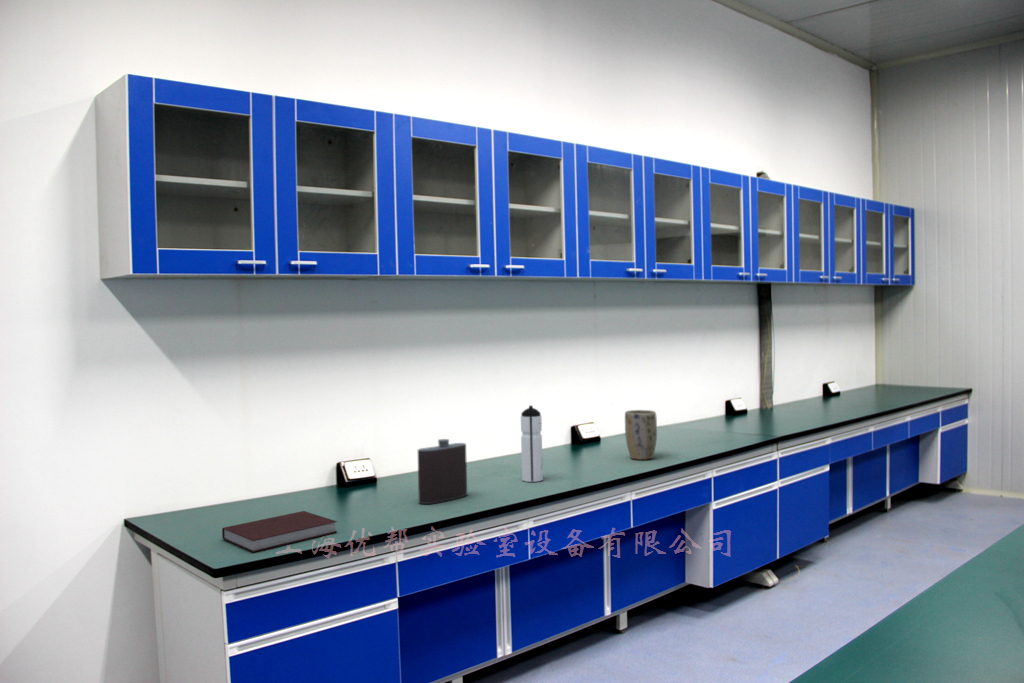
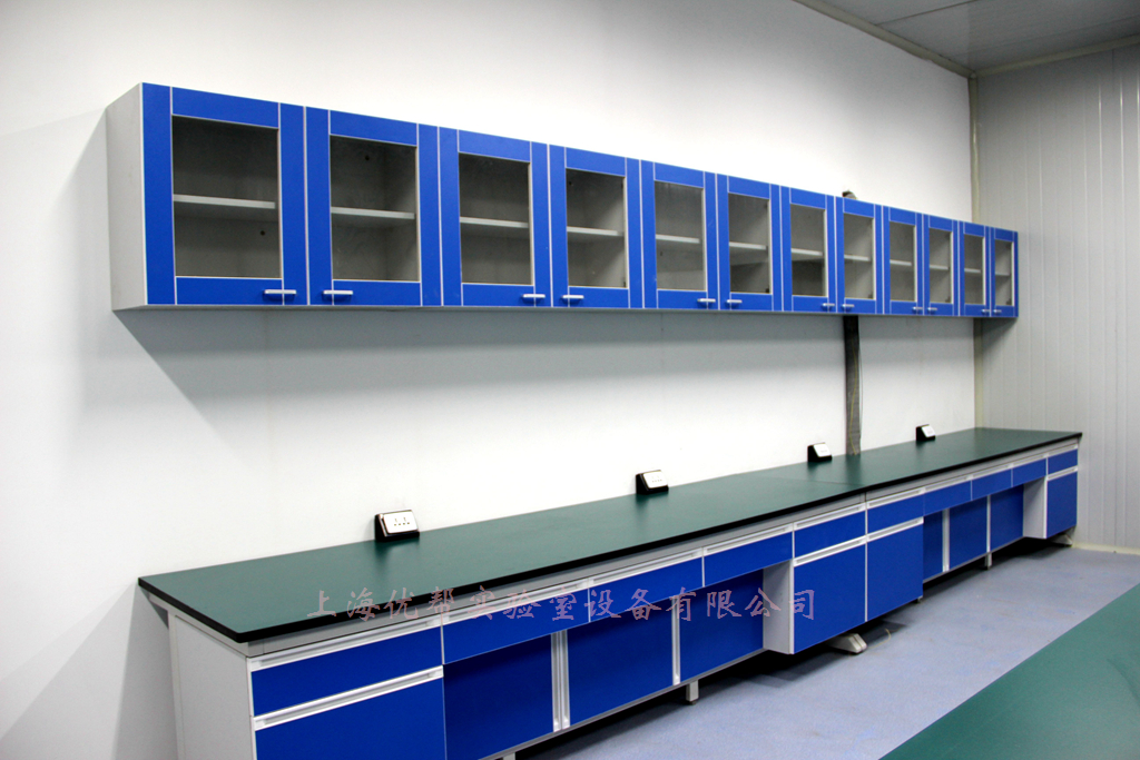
- flask (443, 469)
- plant pot (640, 434)
- water bottle (531, 442)
- notebook (280, 529)
